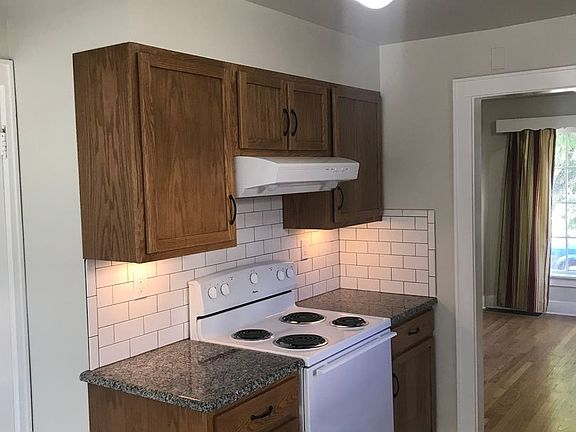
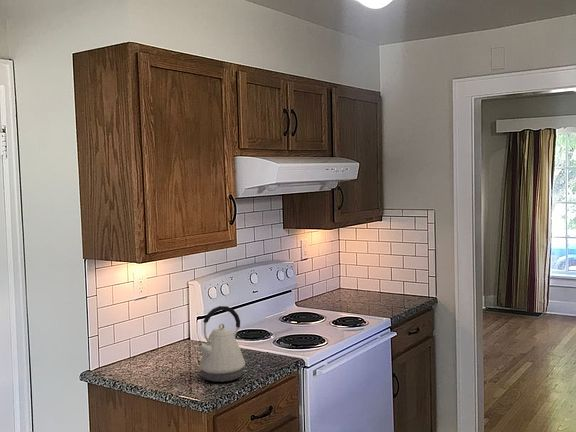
+ kettle (220, 341)
